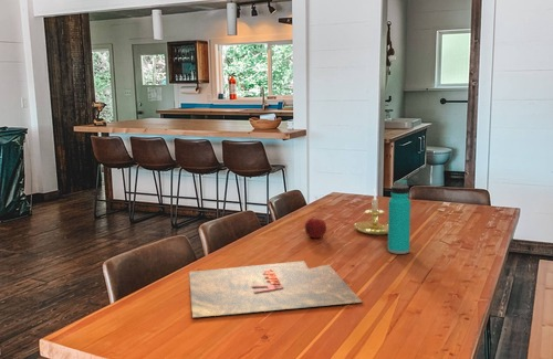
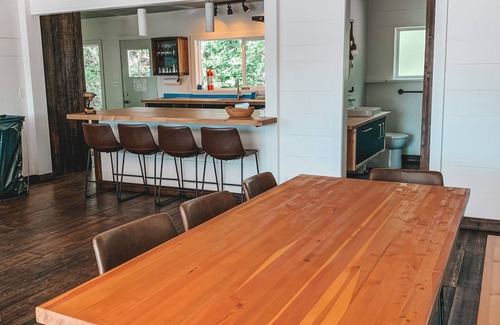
- water bottle (399, 215)
- candle holder (377, 209)
- placemat (265, 279)
- fruit (315, 226)
